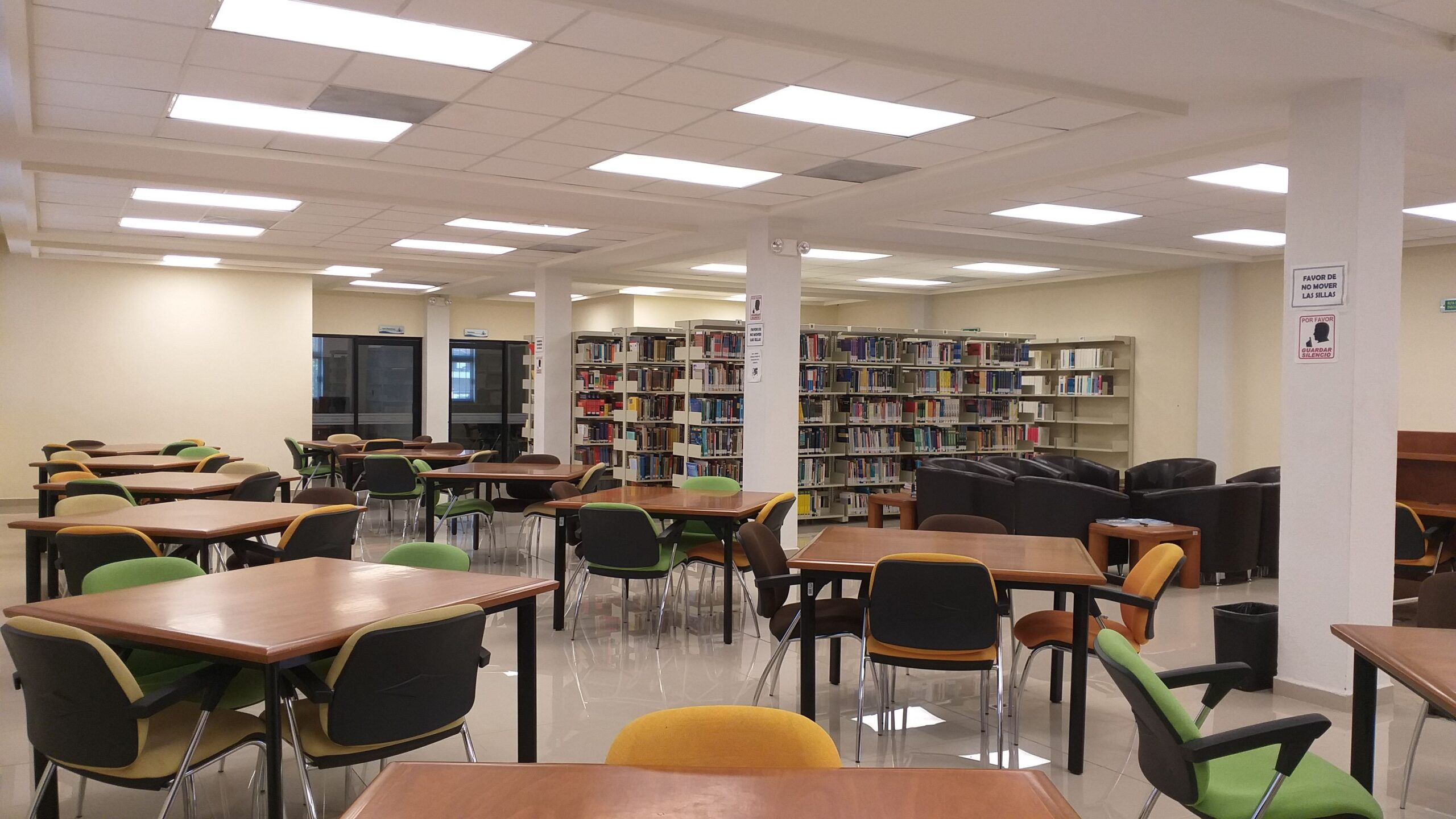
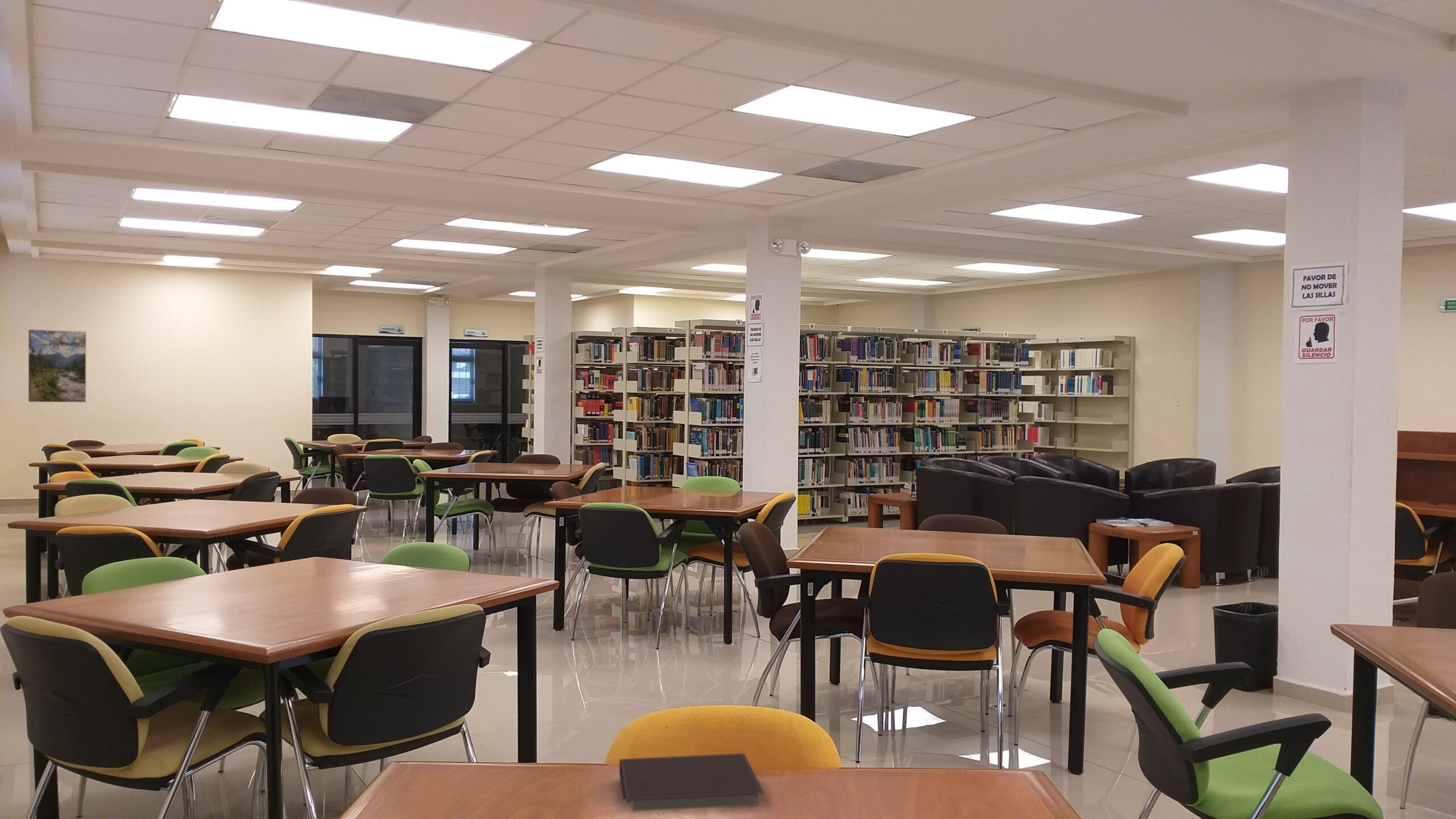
+ notebook (688, 782)
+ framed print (57, 366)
